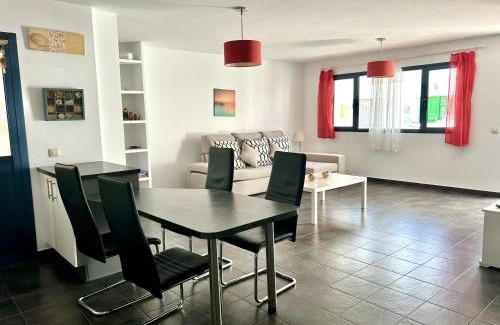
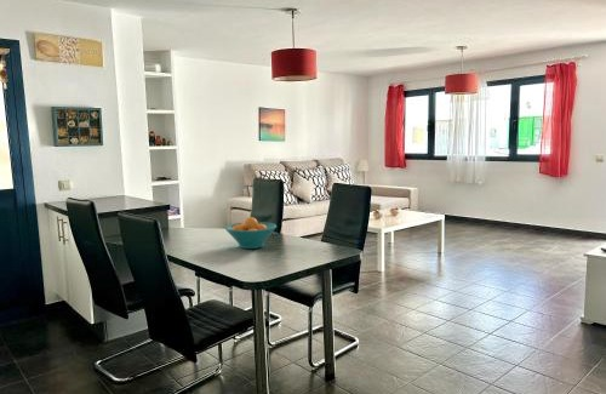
+ fruit bowl (251, 232)
